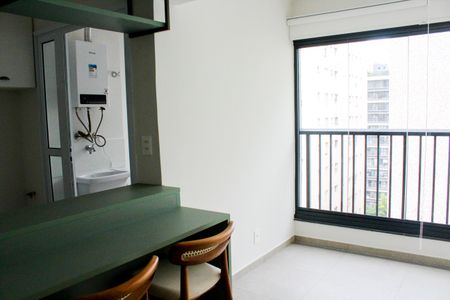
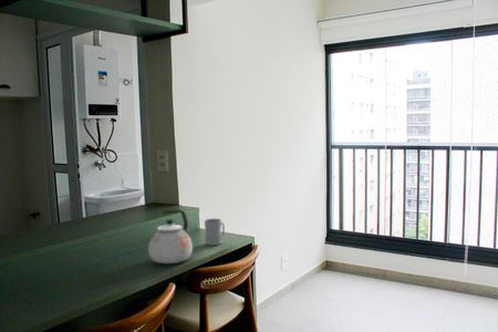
+ kettle (169, 235)
+ mug (216, 230)
